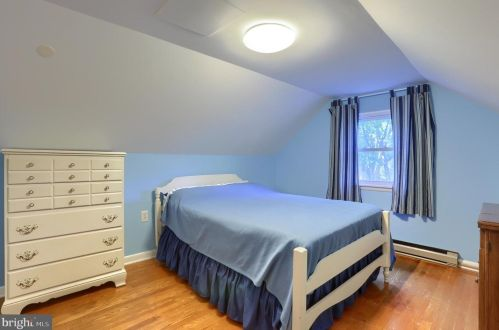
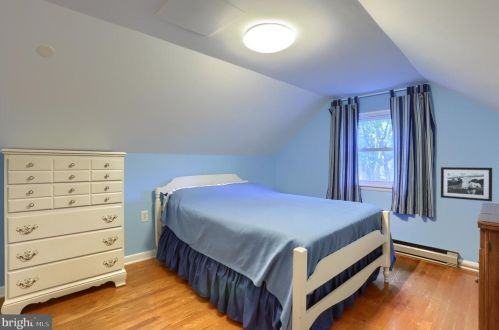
+ picture frame (465, 183)
